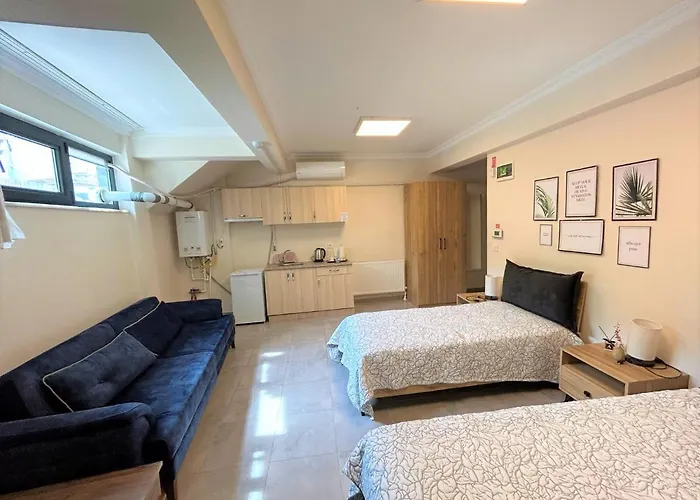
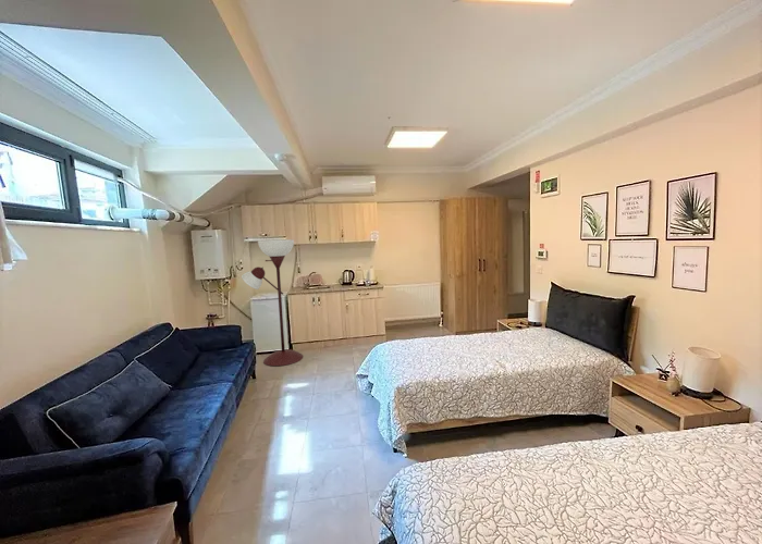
+ floor lamp (279, 300)
